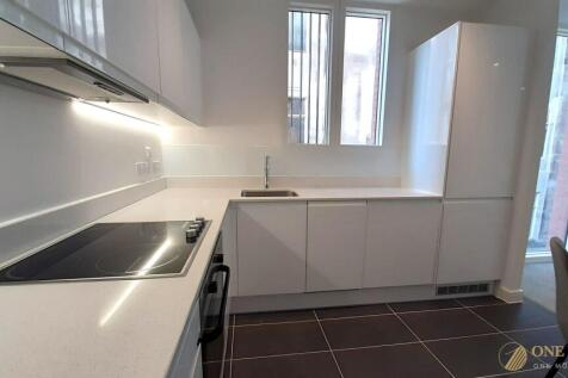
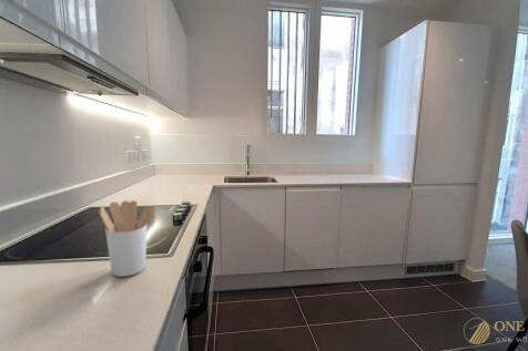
+ utensil holder (125, 234)
